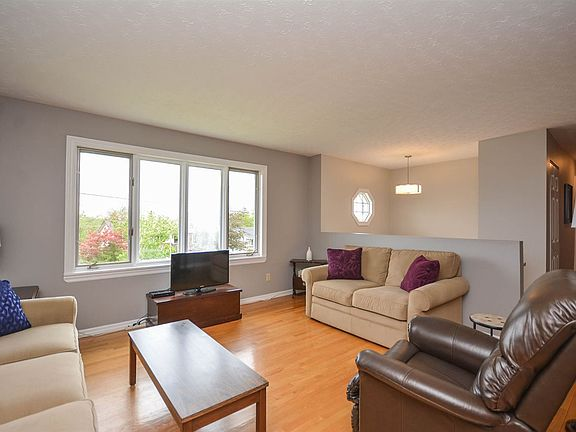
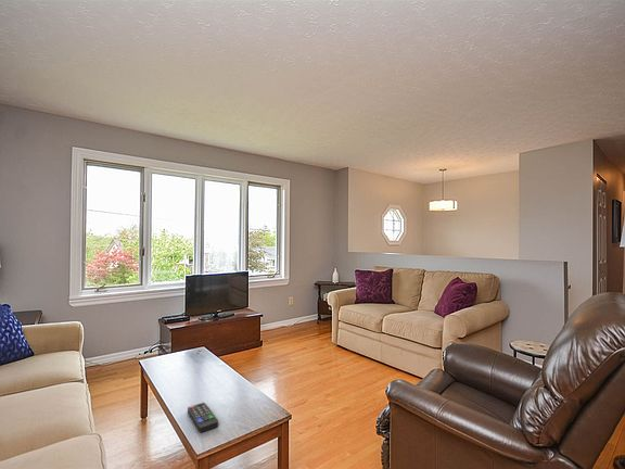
+ remote control (202, 416)
